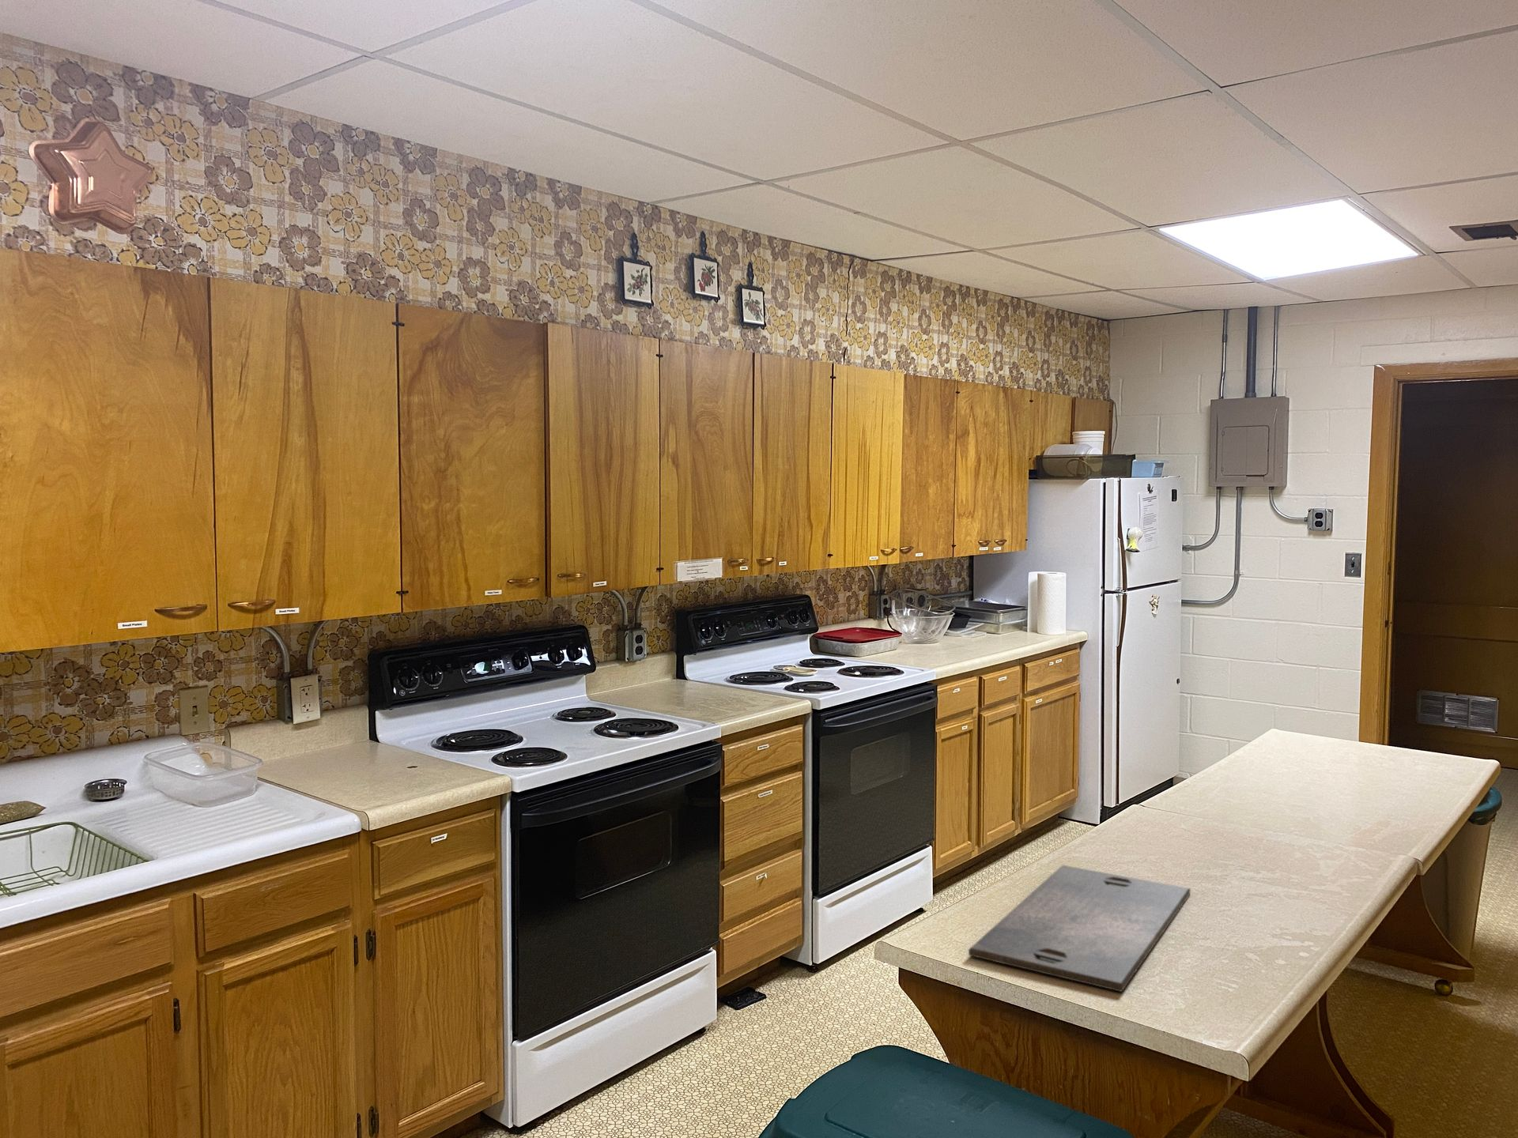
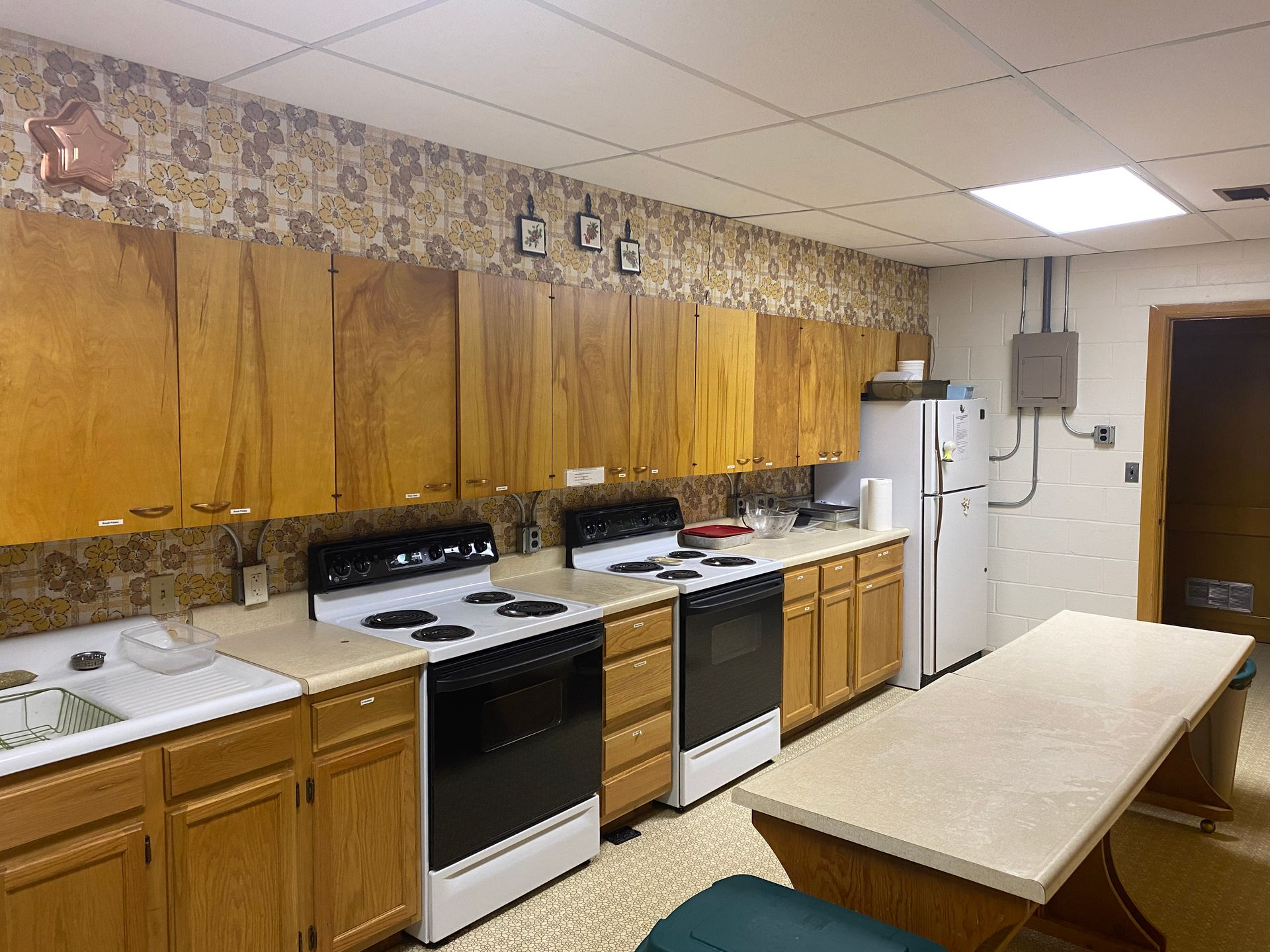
- cutting board (1088, 919)
